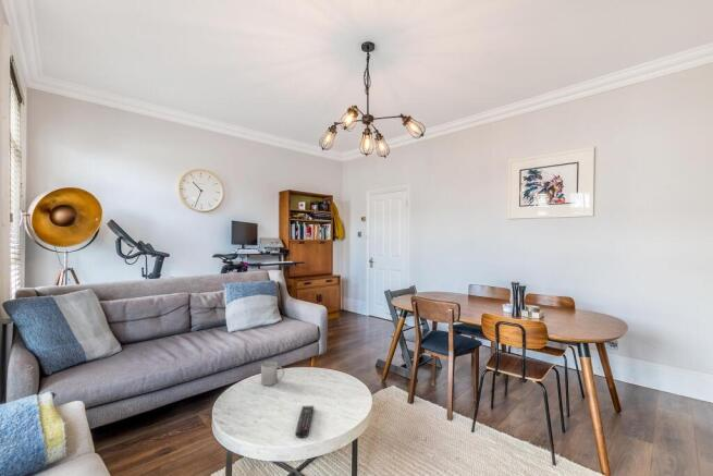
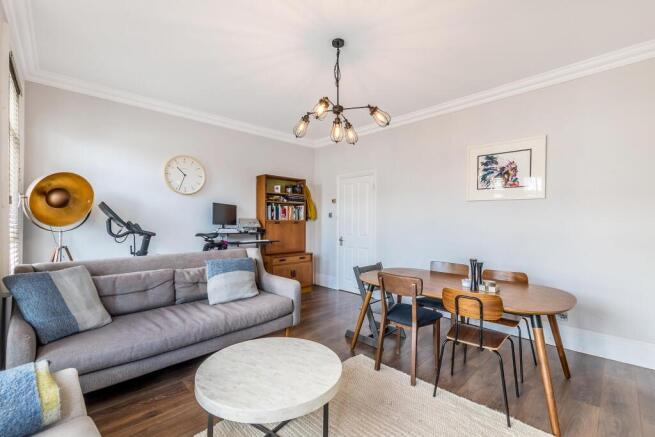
- mug (272, 373)
- remote control (305, 419)
